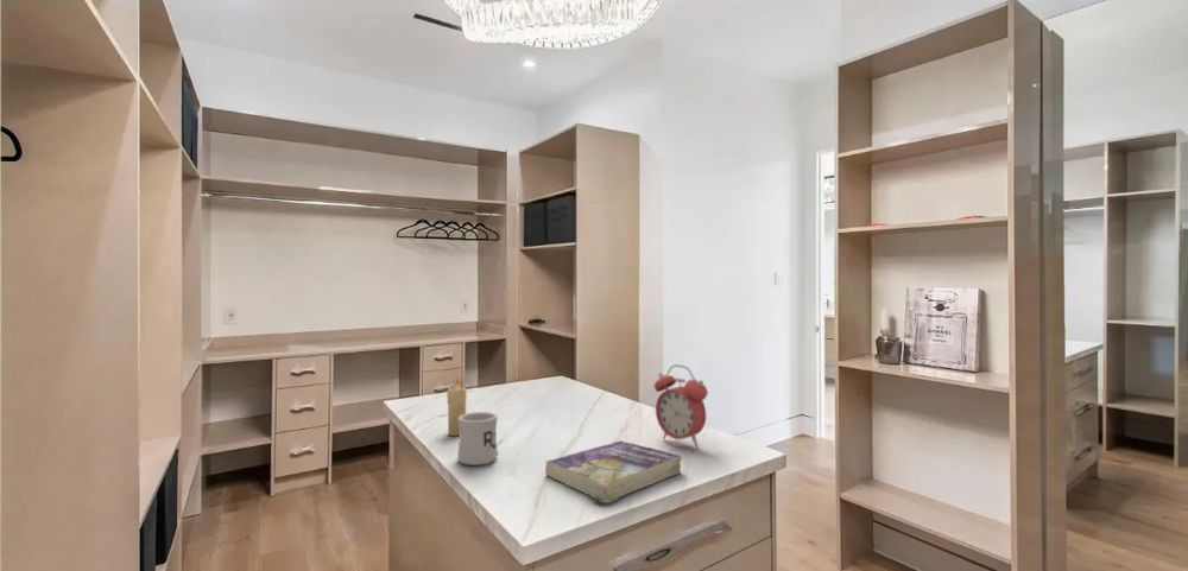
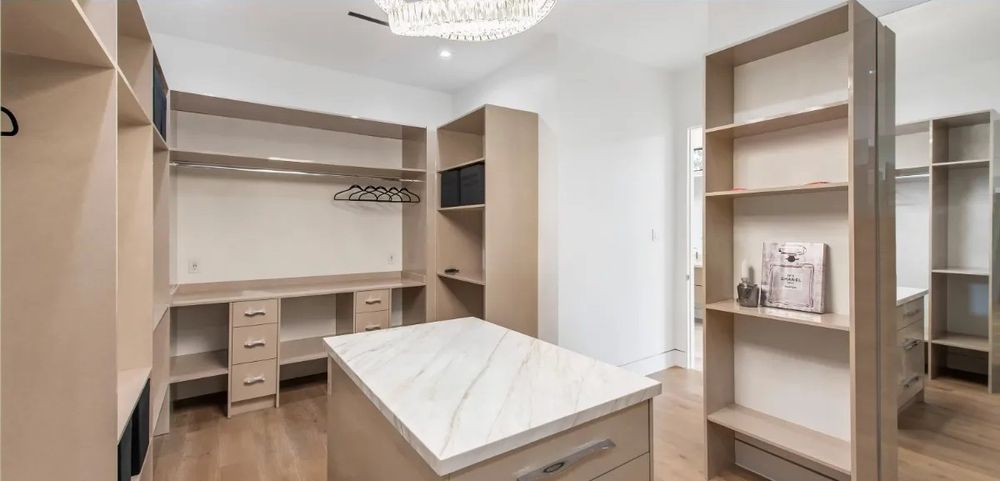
- candle (456, 405)
- mug (481, 436)
- alarm clock (680, 404)
- book (612, 464)
